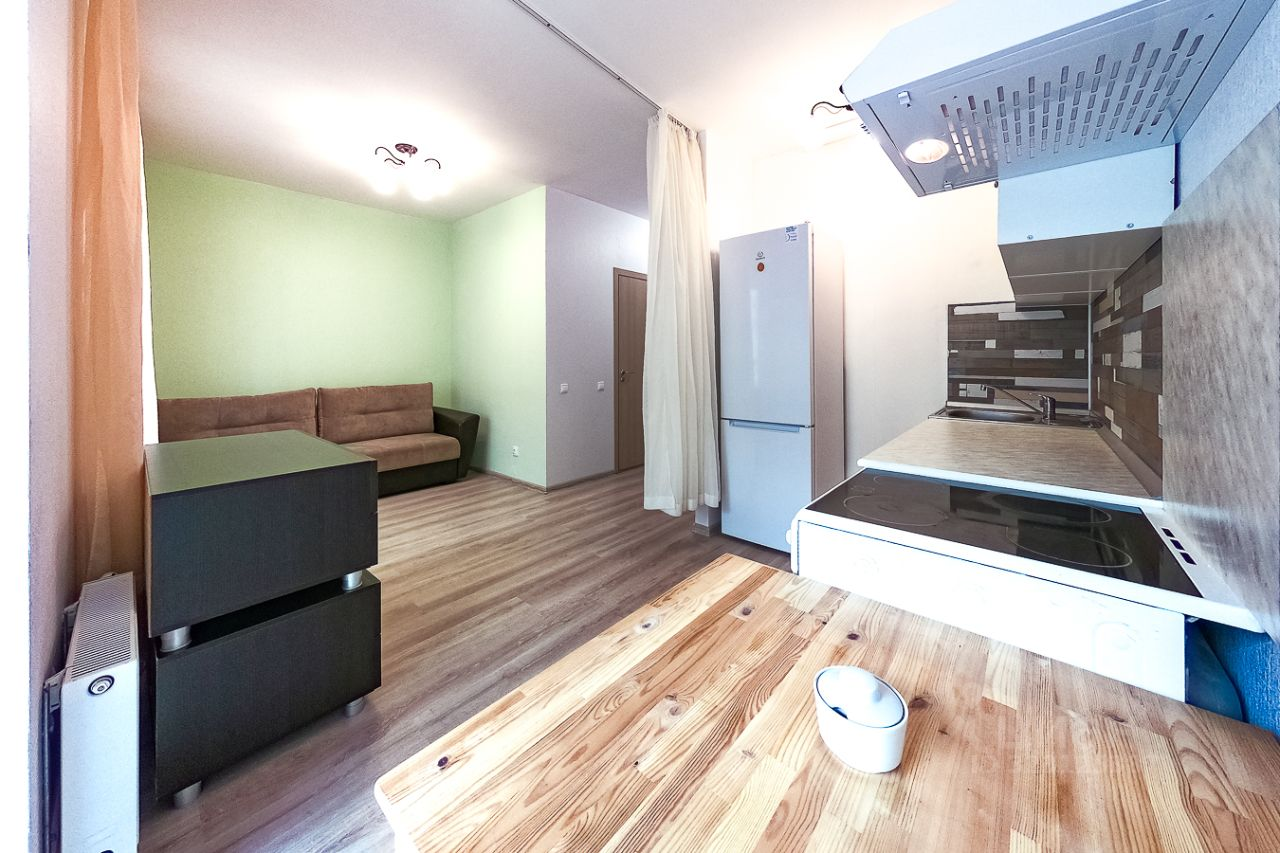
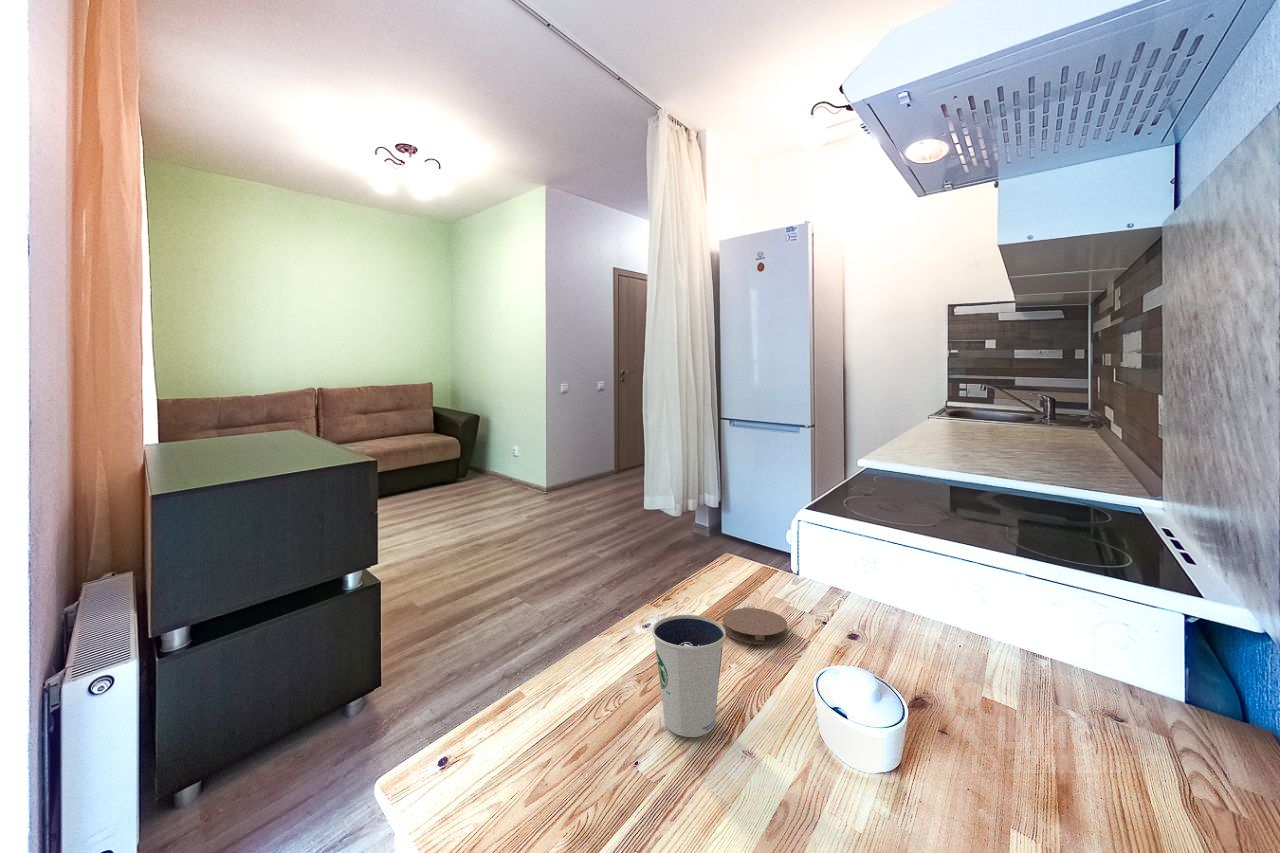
+ dixie cup (689, 675)
+ coaster (754, 625)
